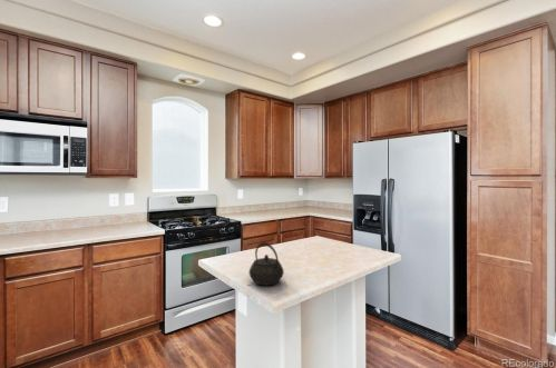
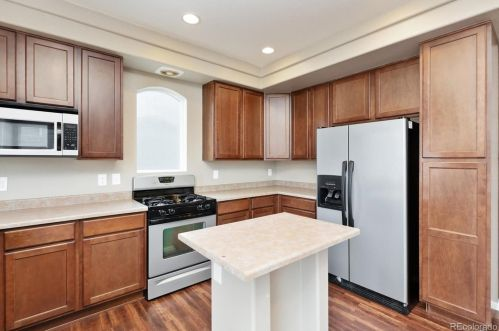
- kettle (267, 262)
